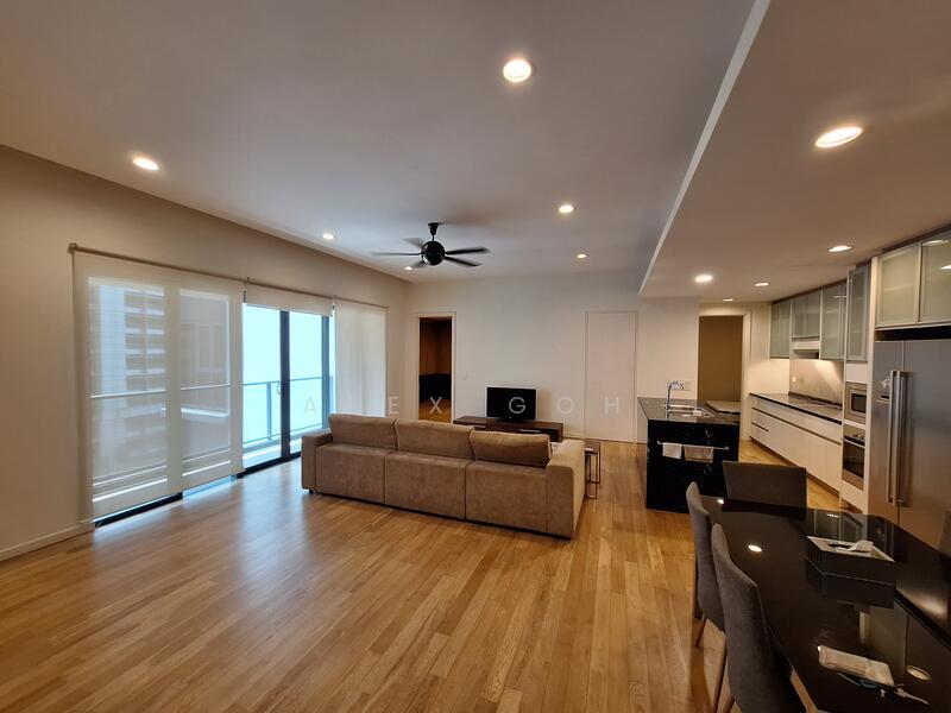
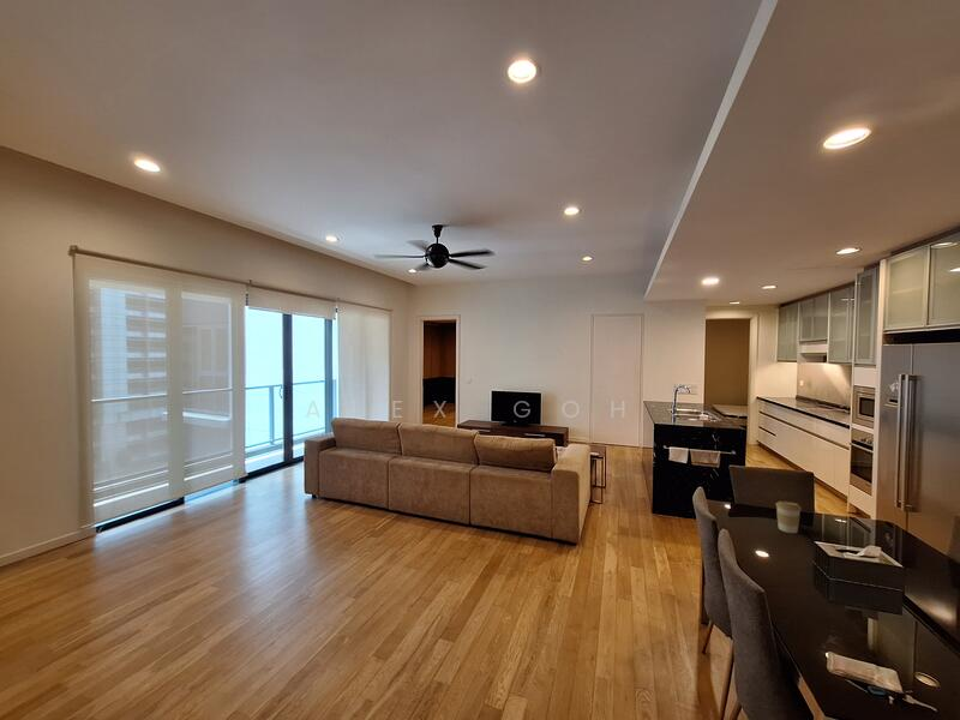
+ coffee cup (787, 516)
